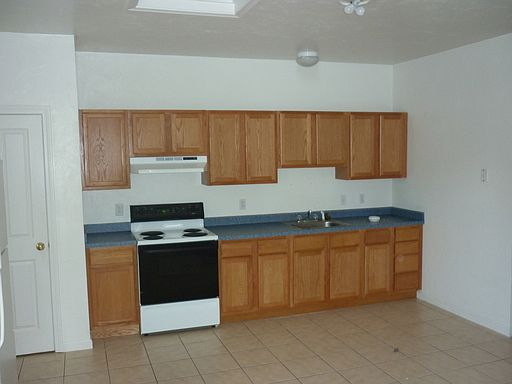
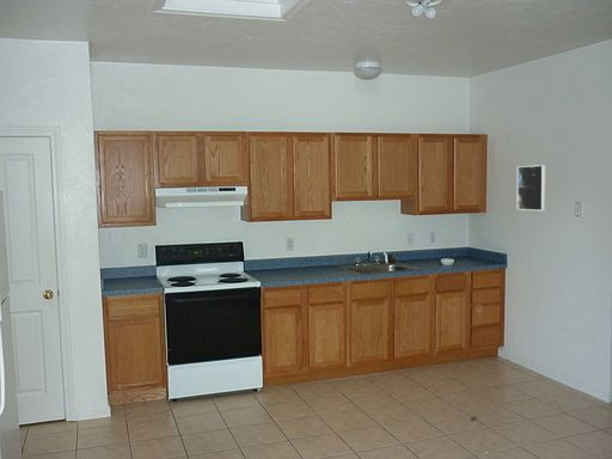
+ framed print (530, 188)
